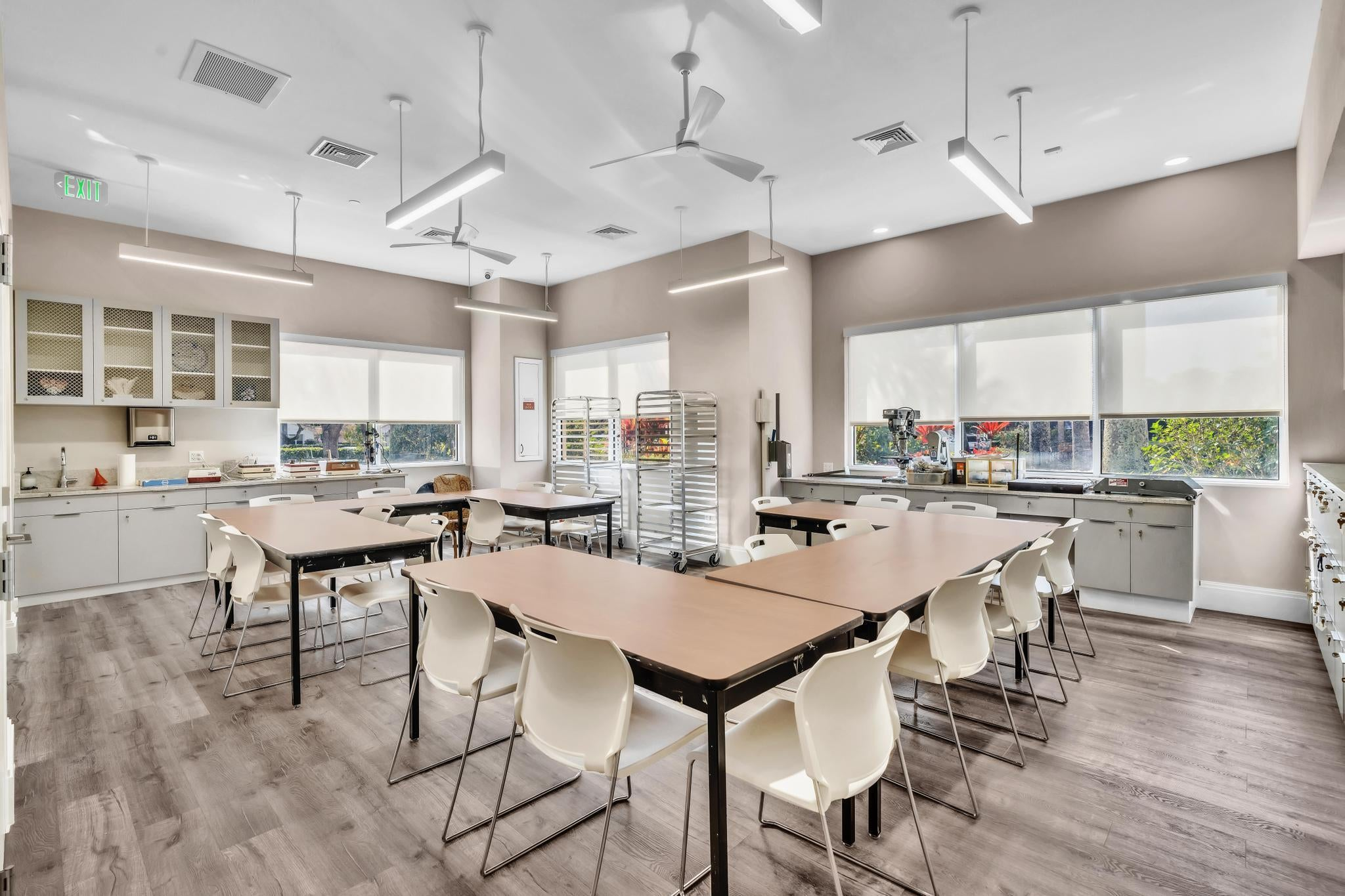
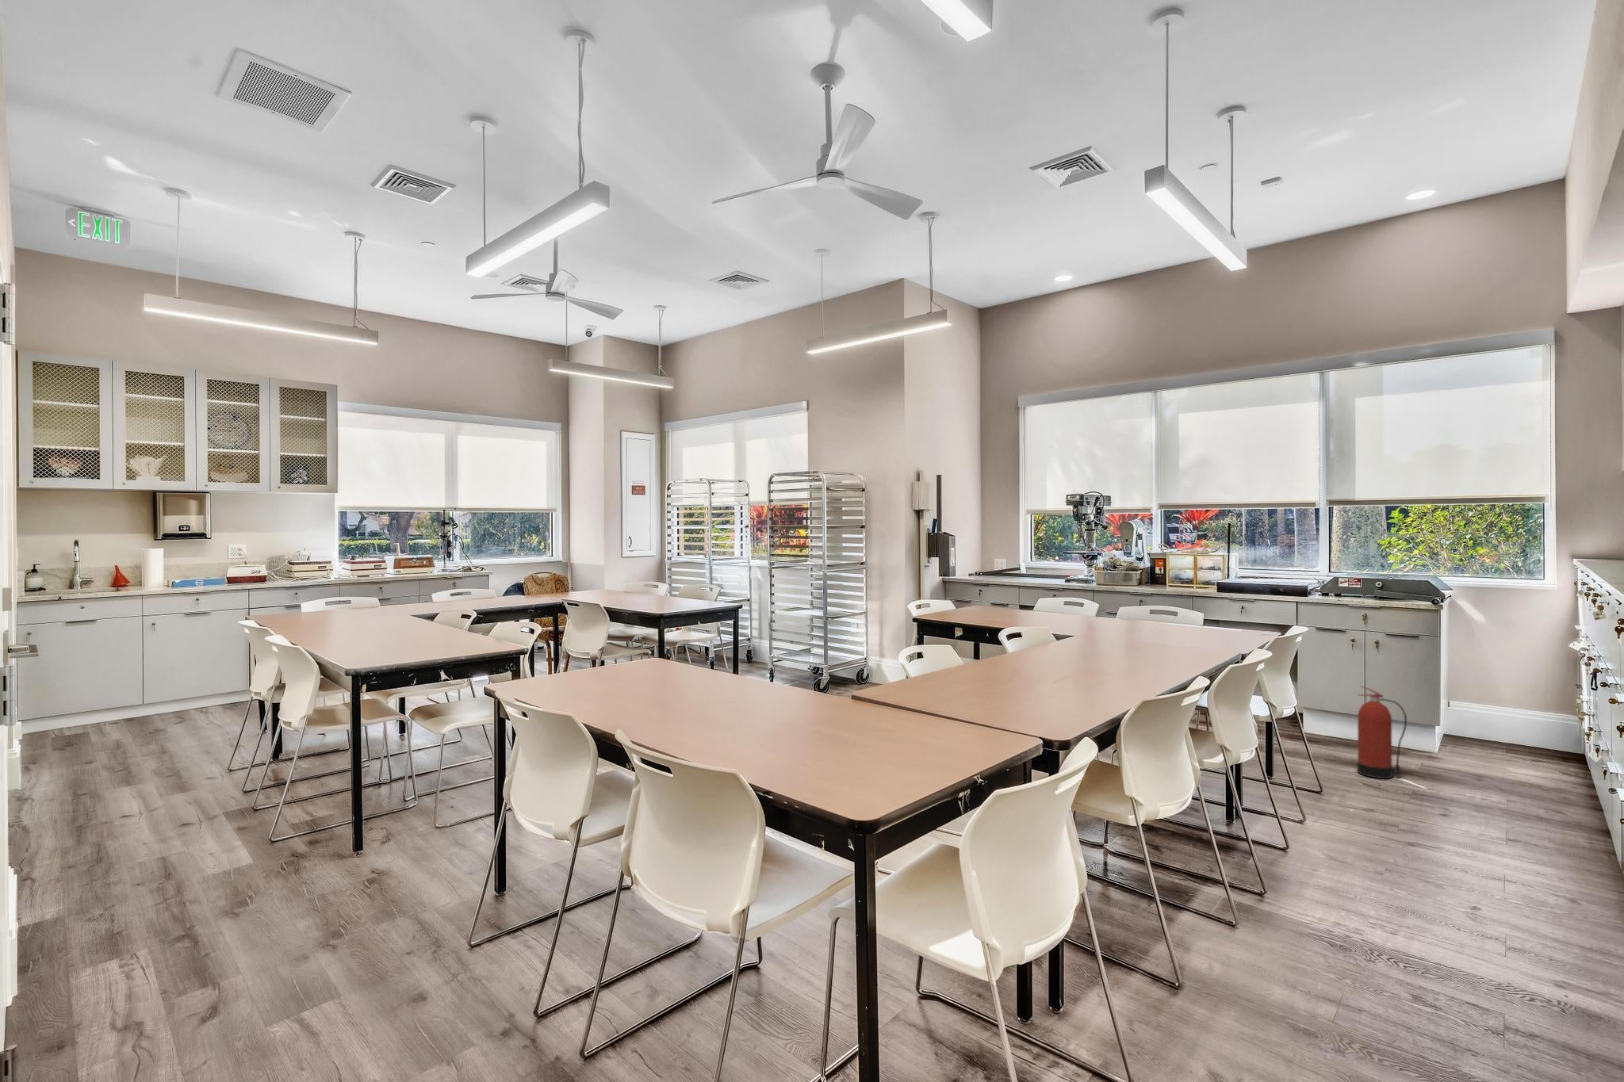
+ fire extinguisher (1381, 731)
